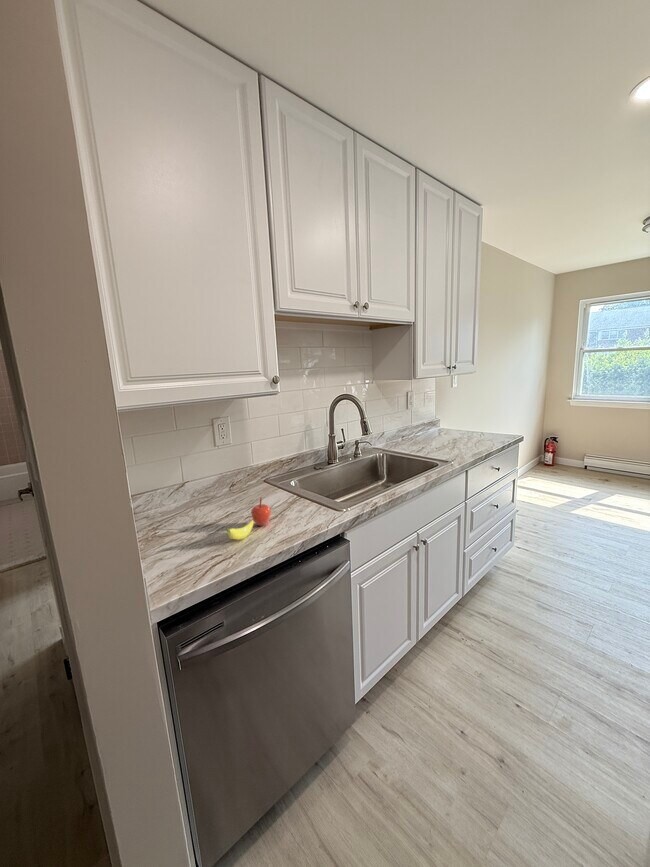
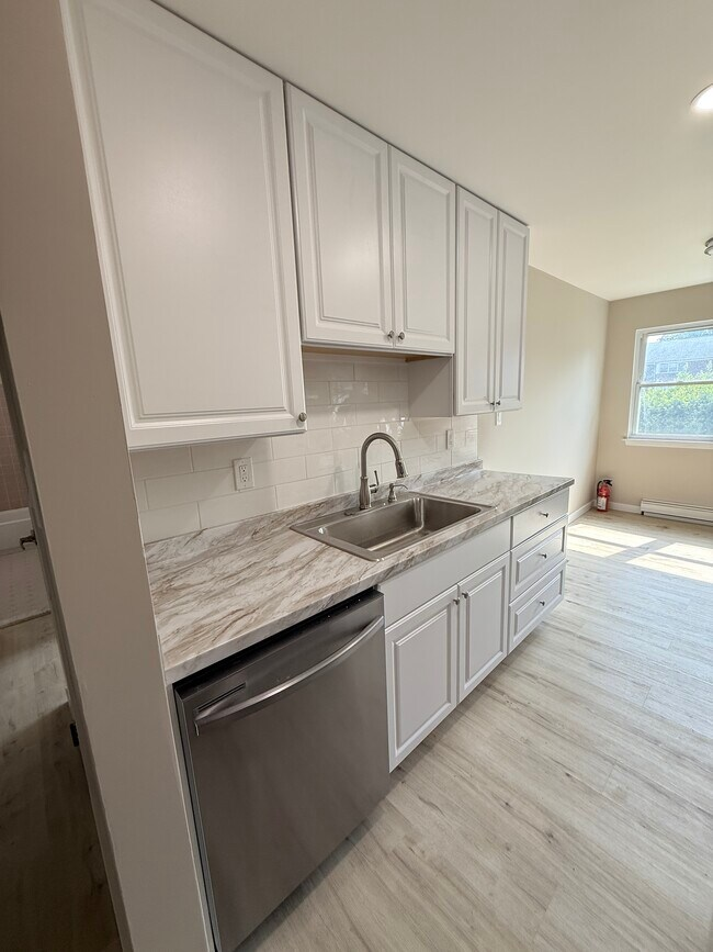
- fruit (250, 522)
